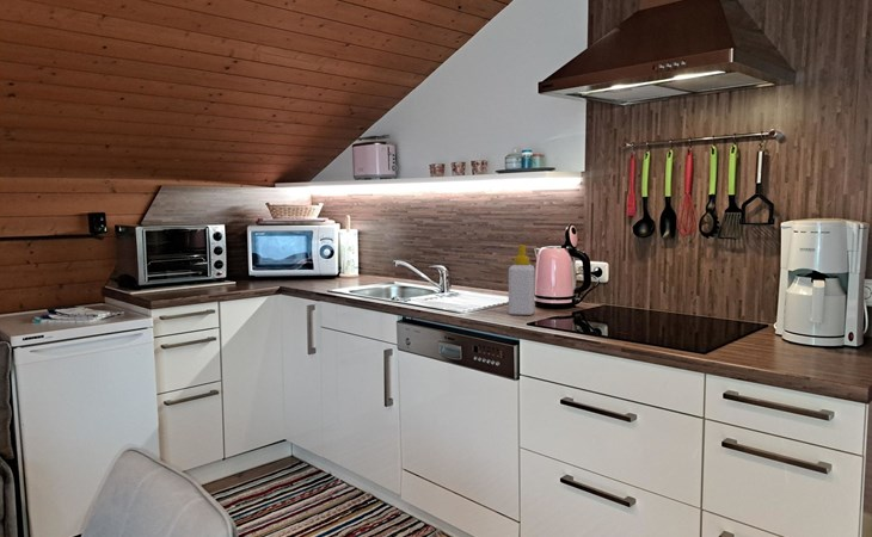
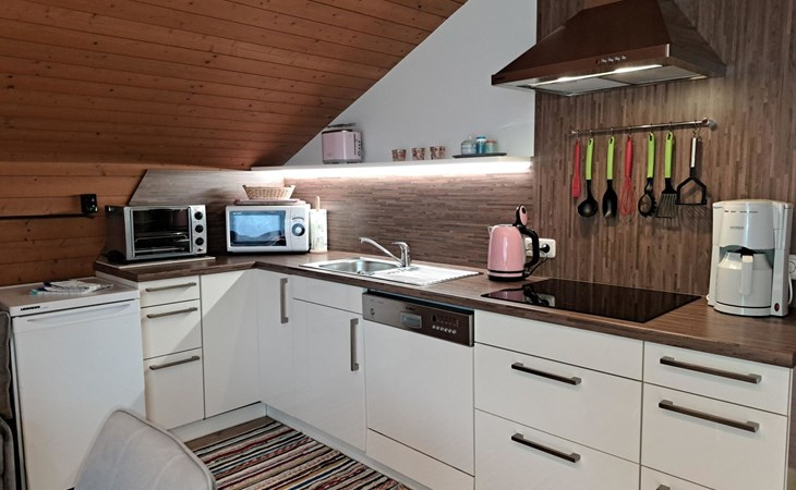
- soap bottle (521, 279)
